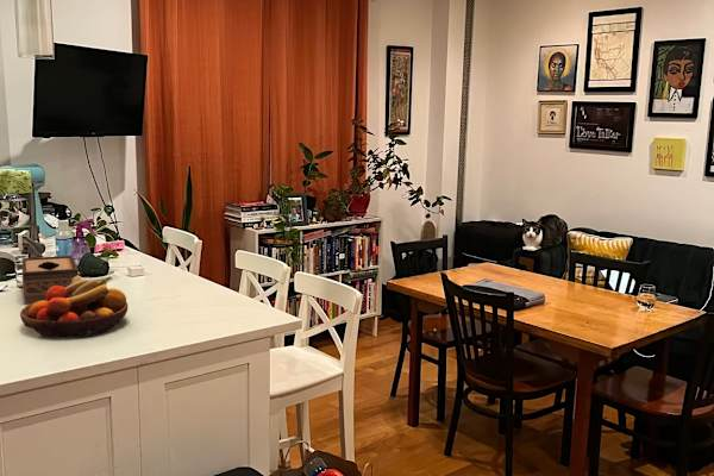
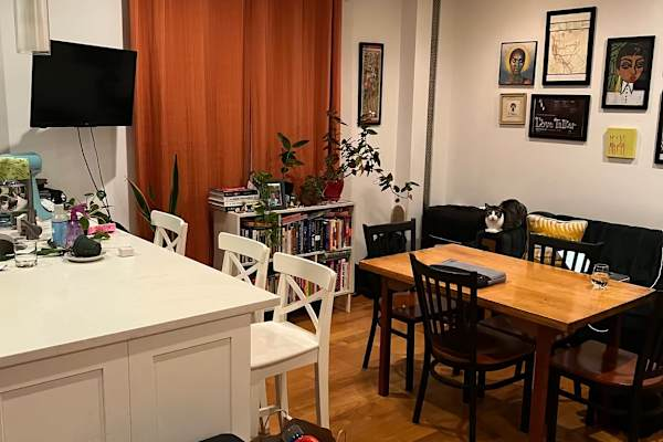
- tissue box (49, 277)
- fruit bowl (74, 302)
